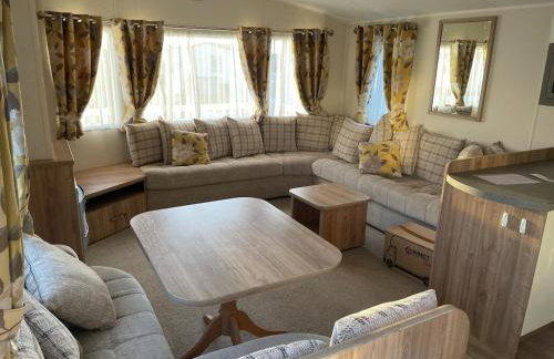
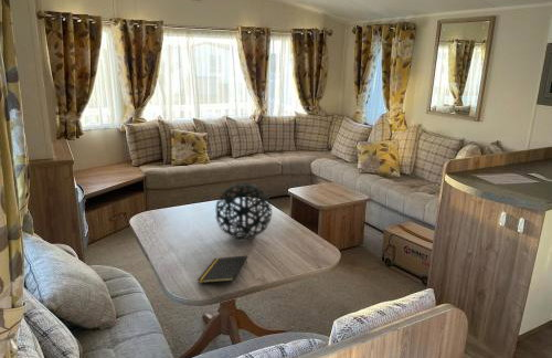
+ decorative orb (243, 211)
+ notepad (223, 268)
